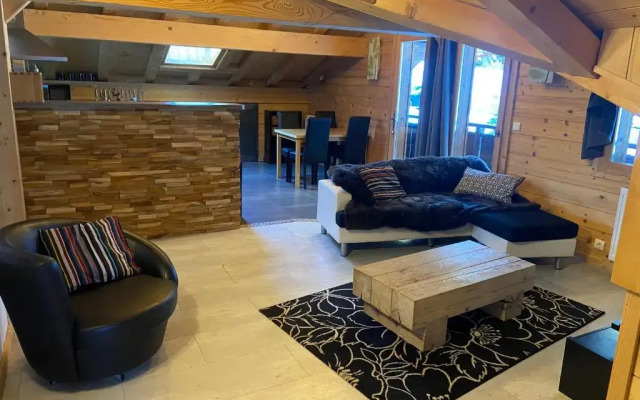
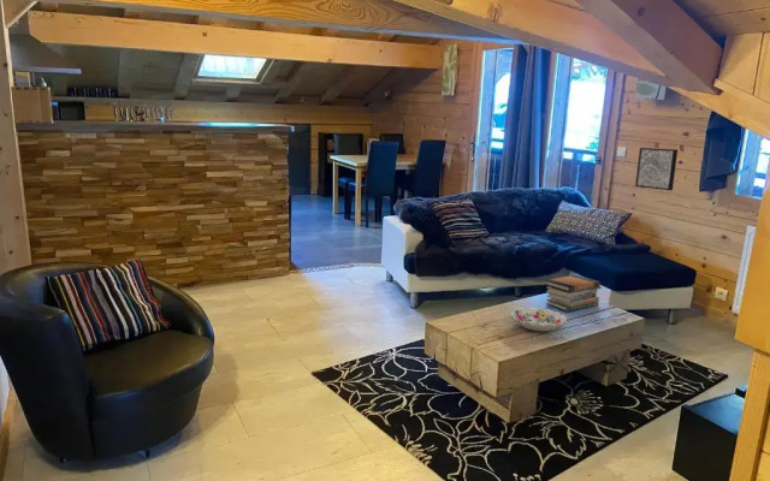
+ decorative bowl (538, 321)
+ book stack (571, 292)
+ wall art (656, 168)
